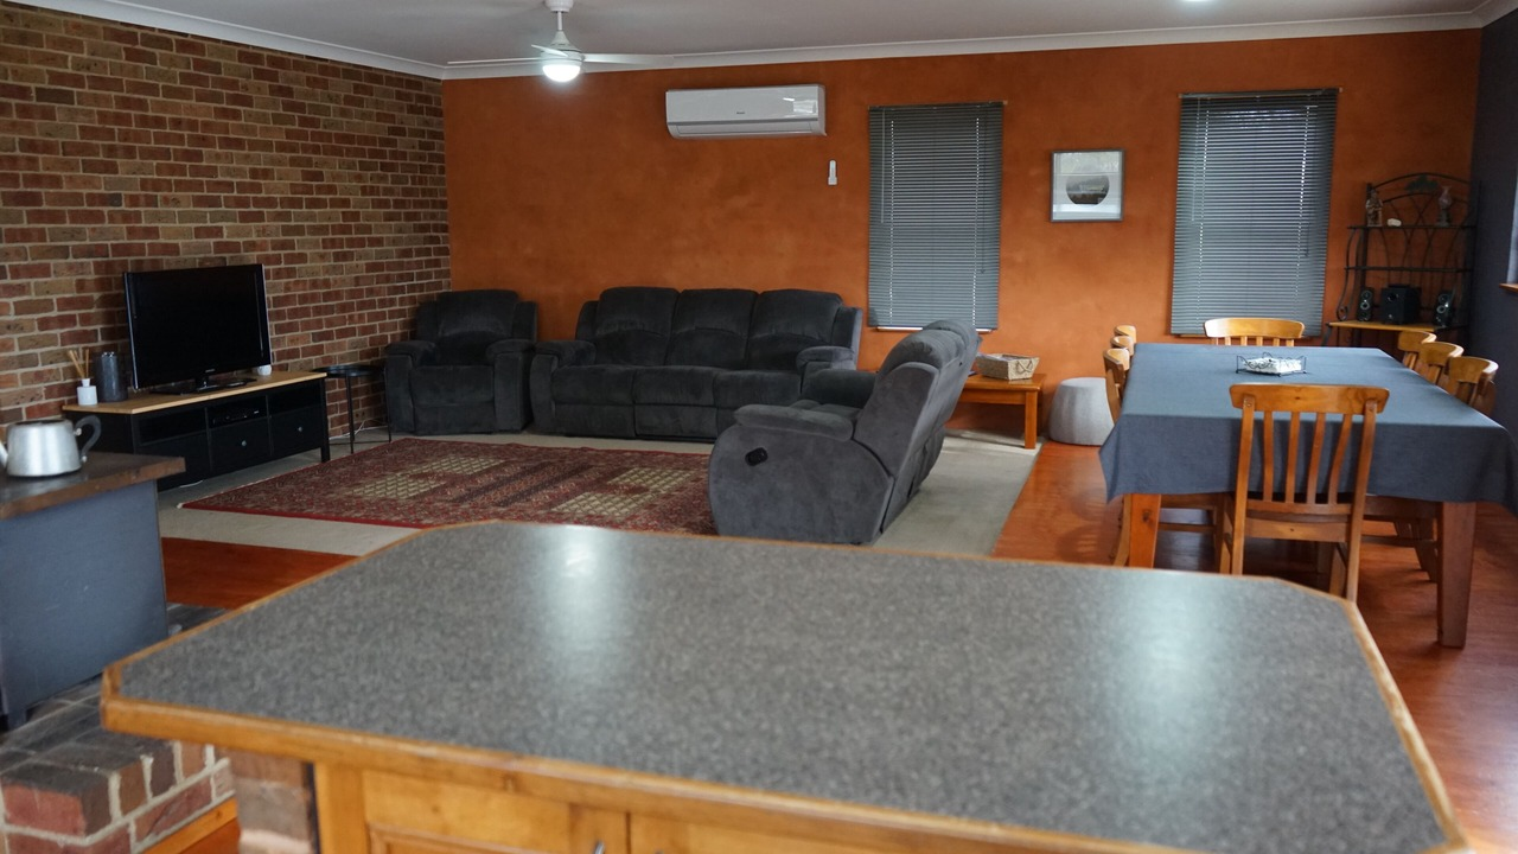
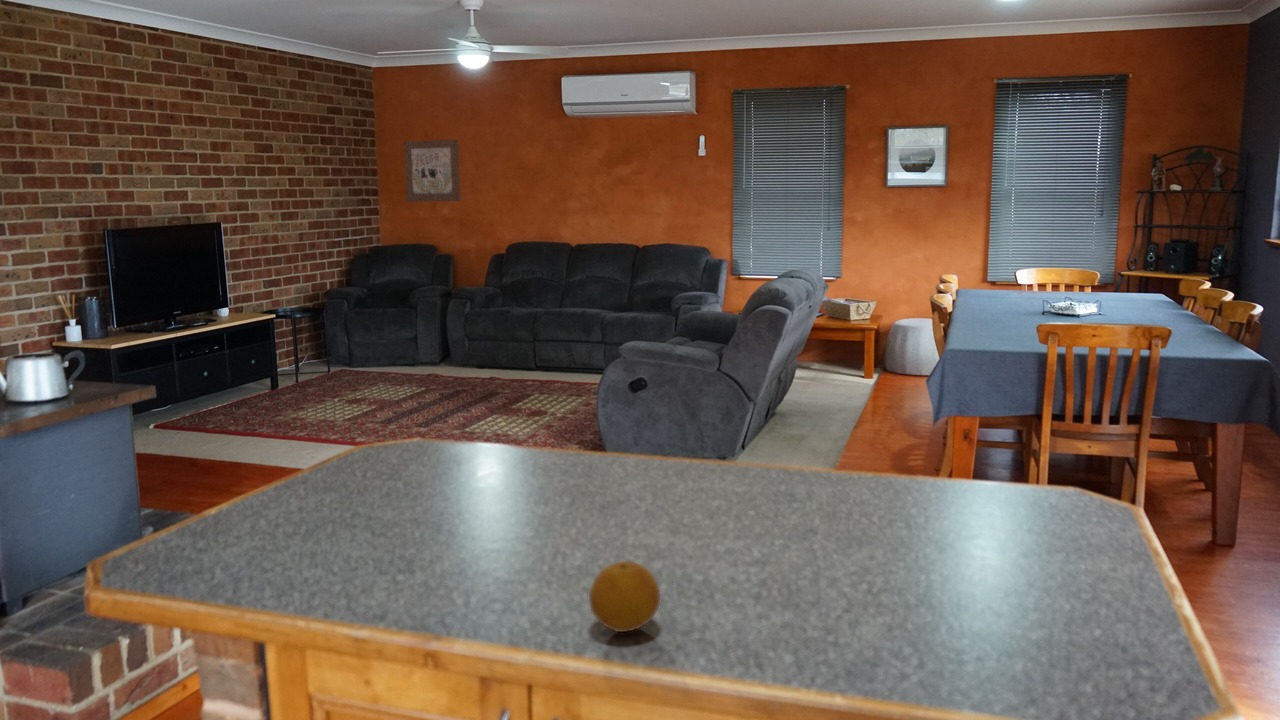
+ fruit (624, 597)
+ wall art (432, 171)
